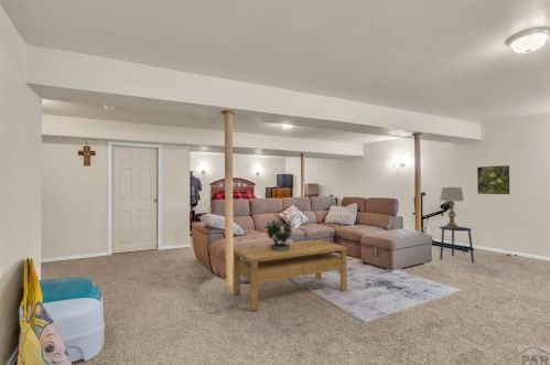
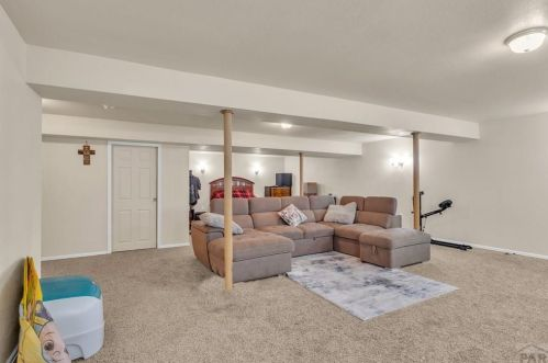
- side table (453, 243)
- lamp (451, 206)
- coffee table (290, 269)
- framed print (493, 180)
- potted plant (278, 233)
